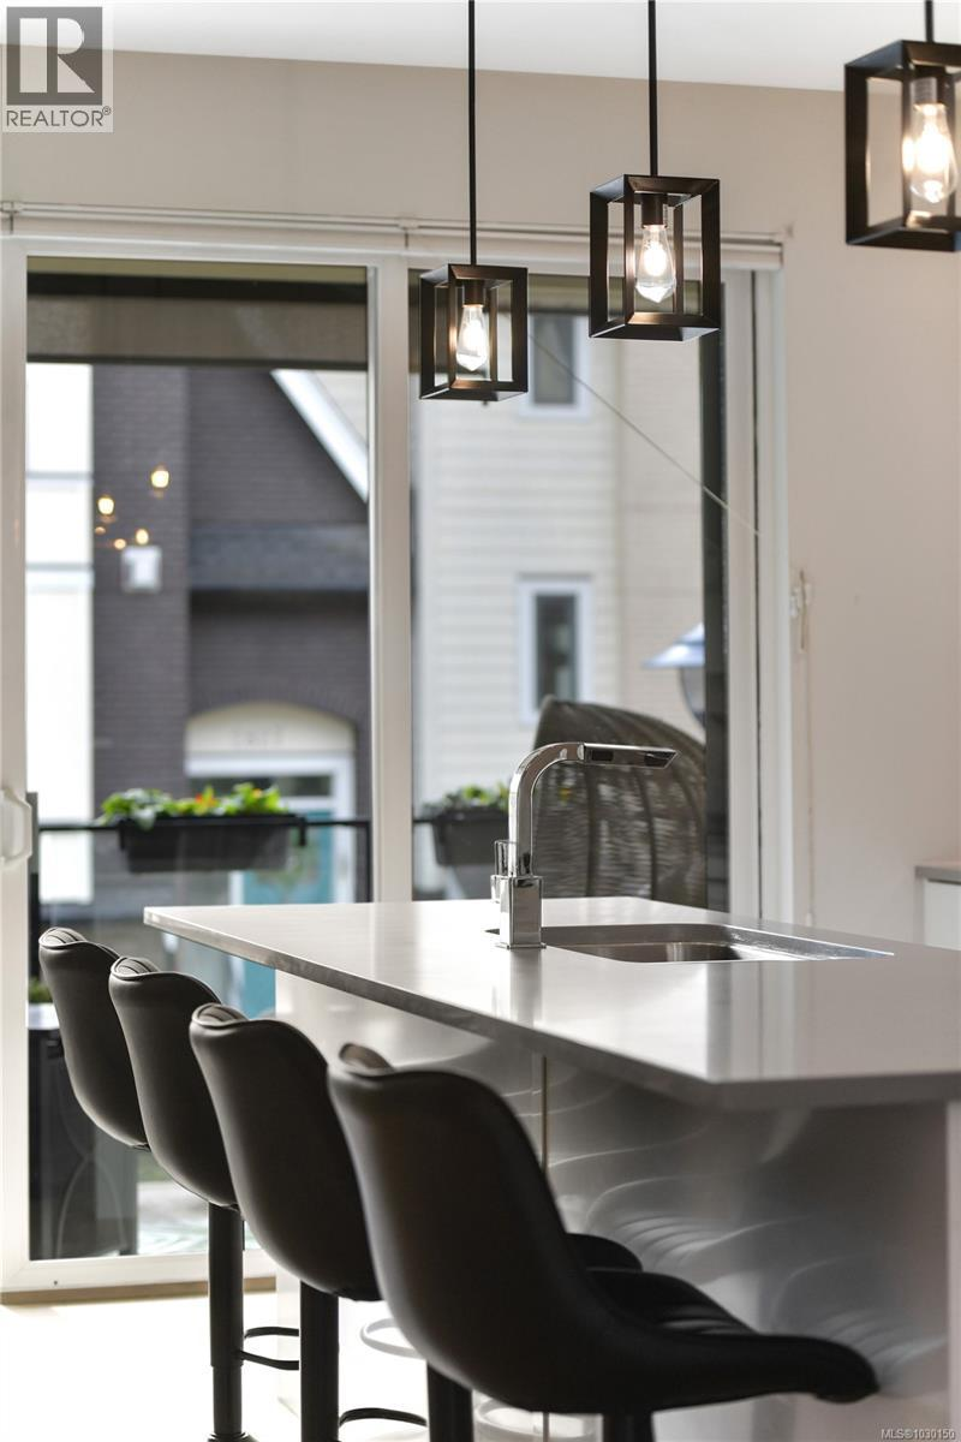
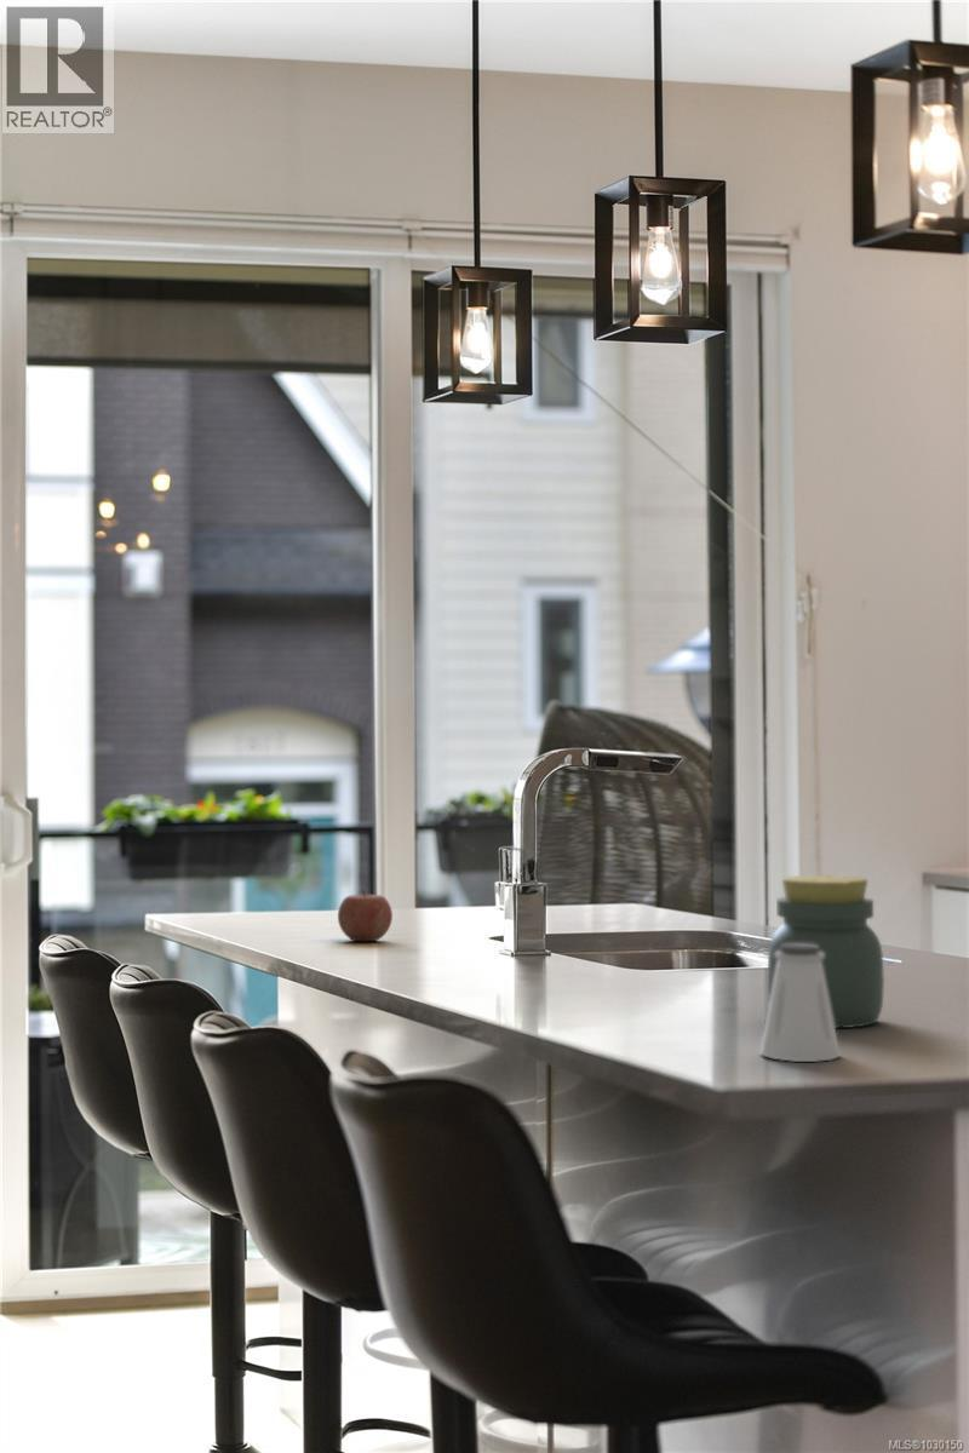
+ apple (365, 914)
+ jar (825, 948)
+ saltshaker (799, 999)
